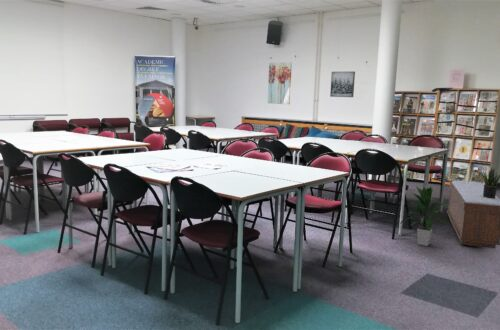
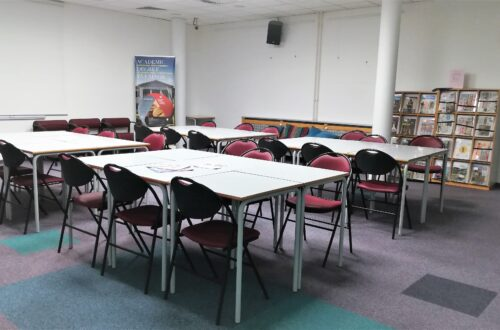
- wall art (279, 83)
- potted plant (489, 182)
- wall art (342, 84)
- indoor plant (424, 214)
- bench (472, 210)
